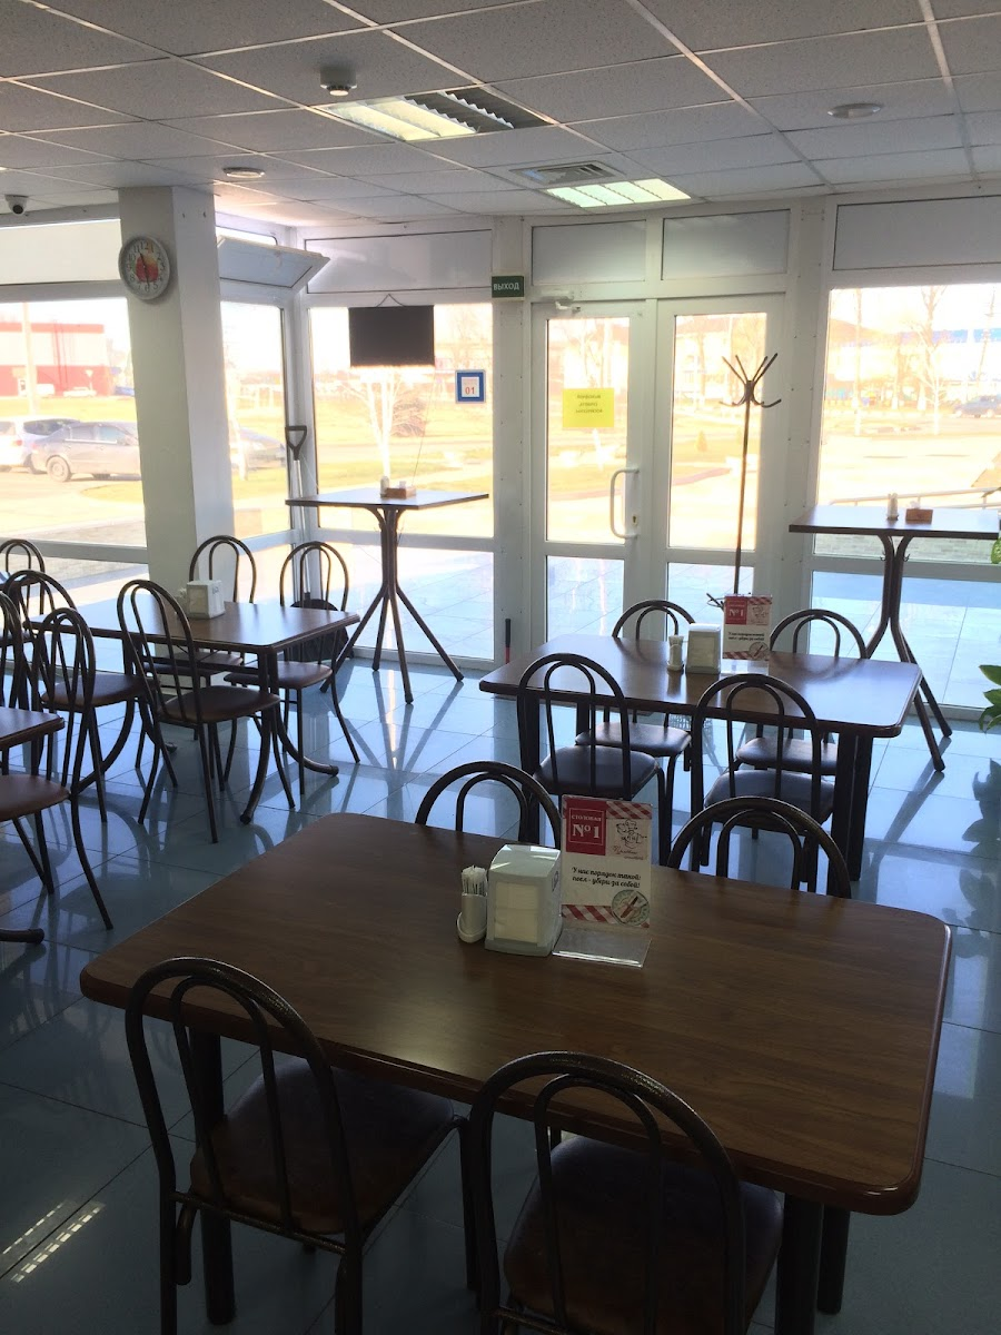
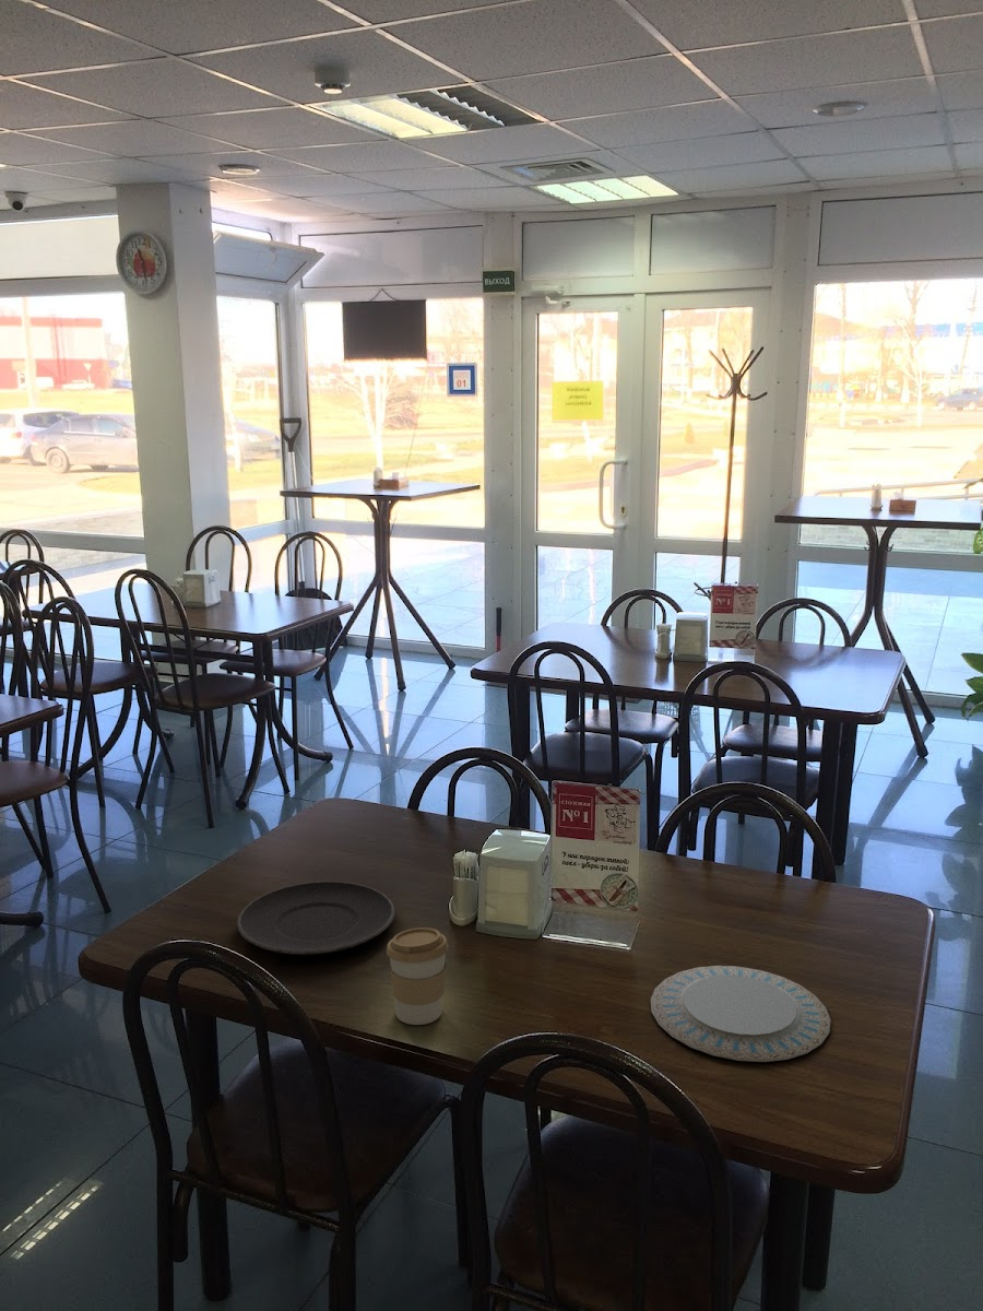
+ coffee cup (417, 973)
+ chinaware (738, 1006)
+ plate (317, 919)
